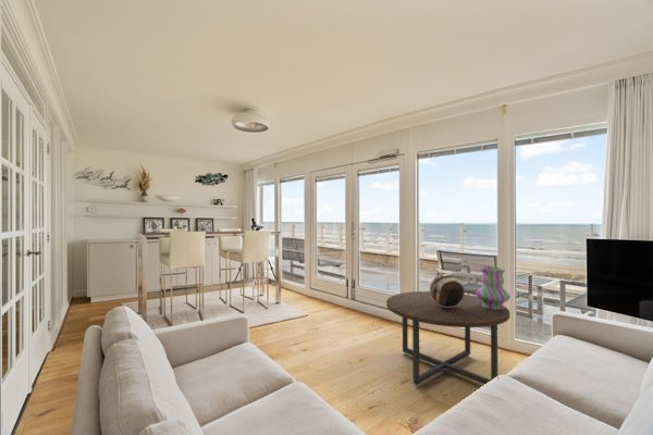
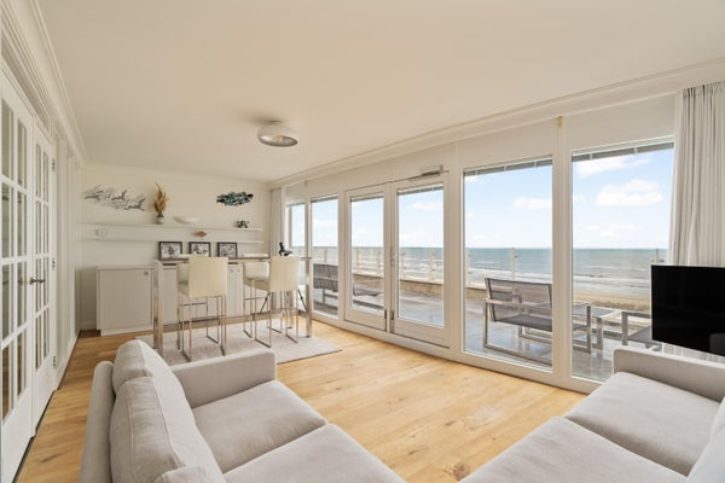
- coffee table (444, 325)
- vase (492, 287)
- decorative bowl (446, 290)
